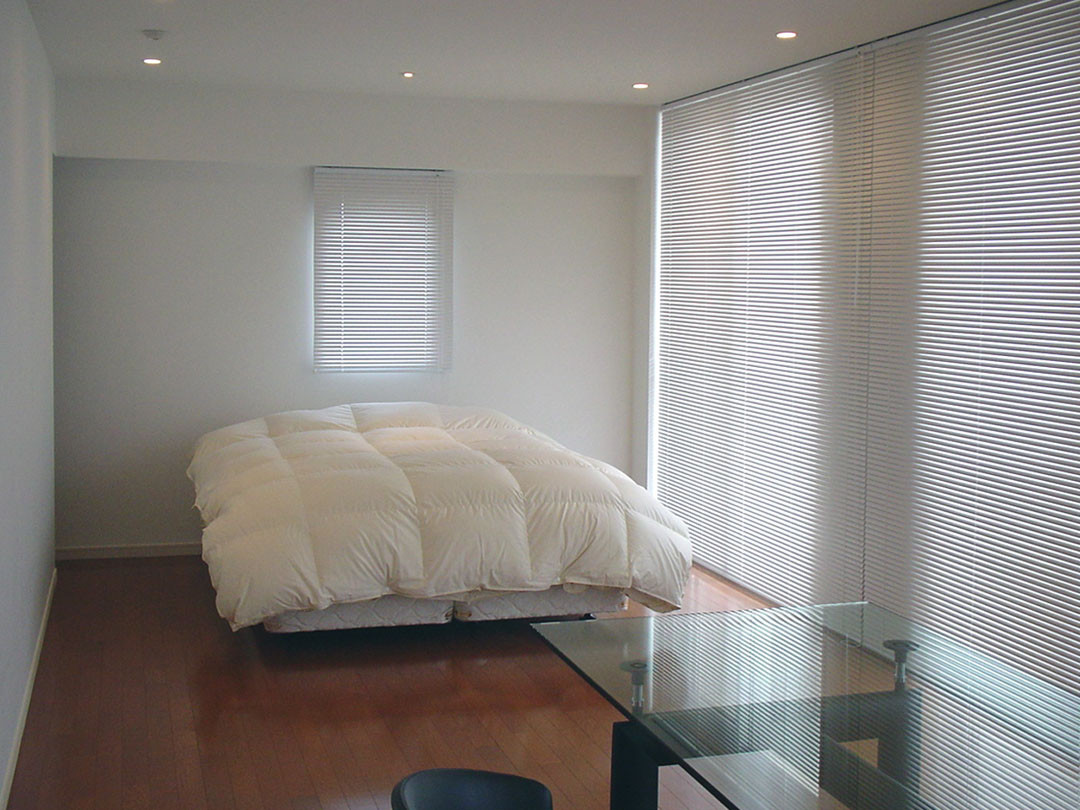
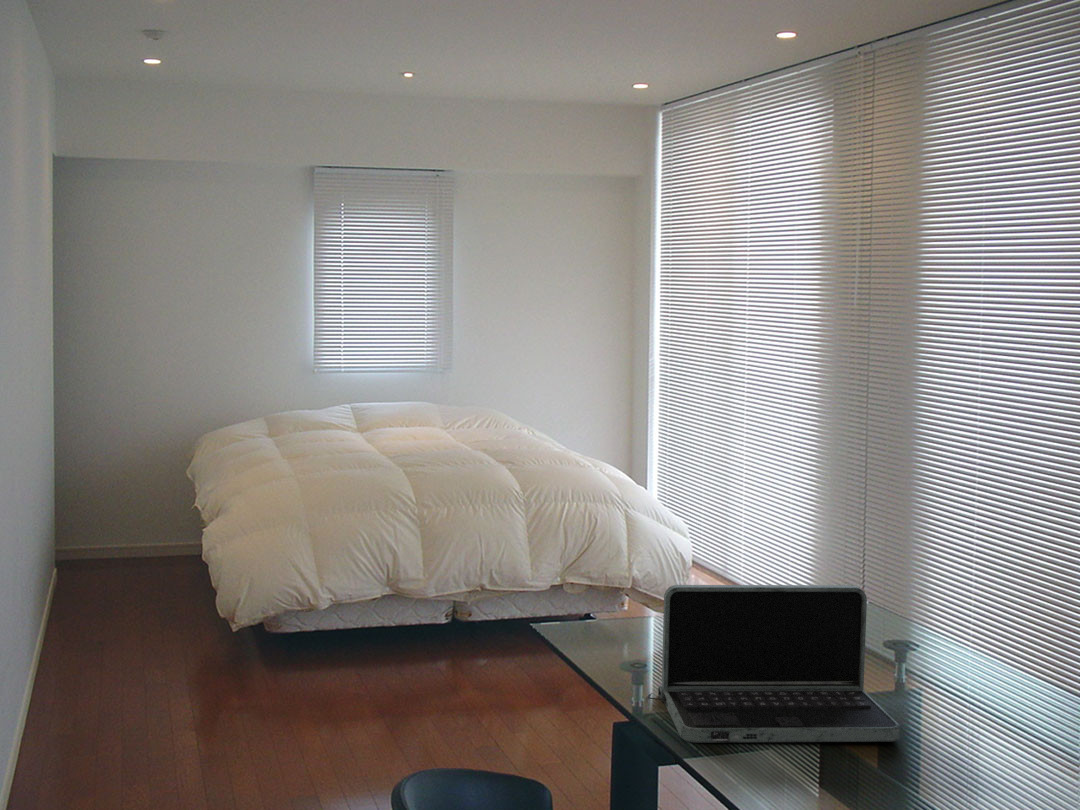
+ laptop (768, 655)
